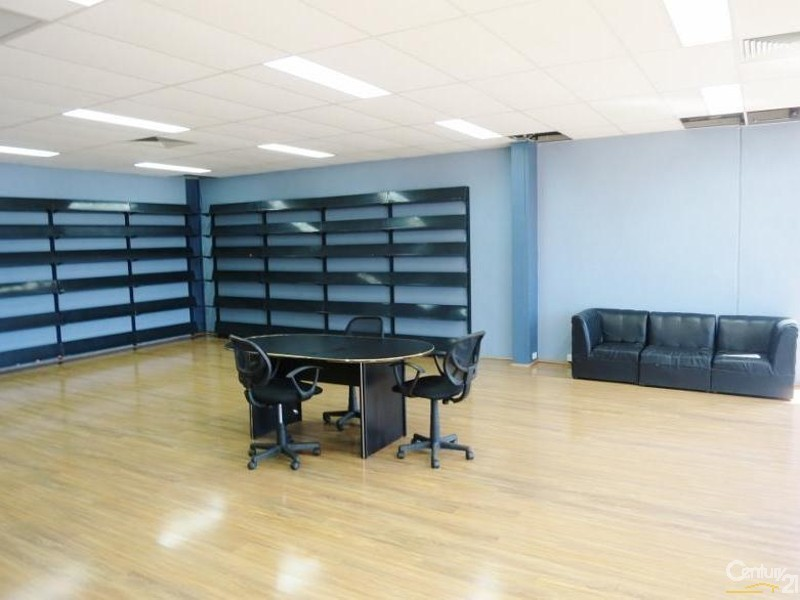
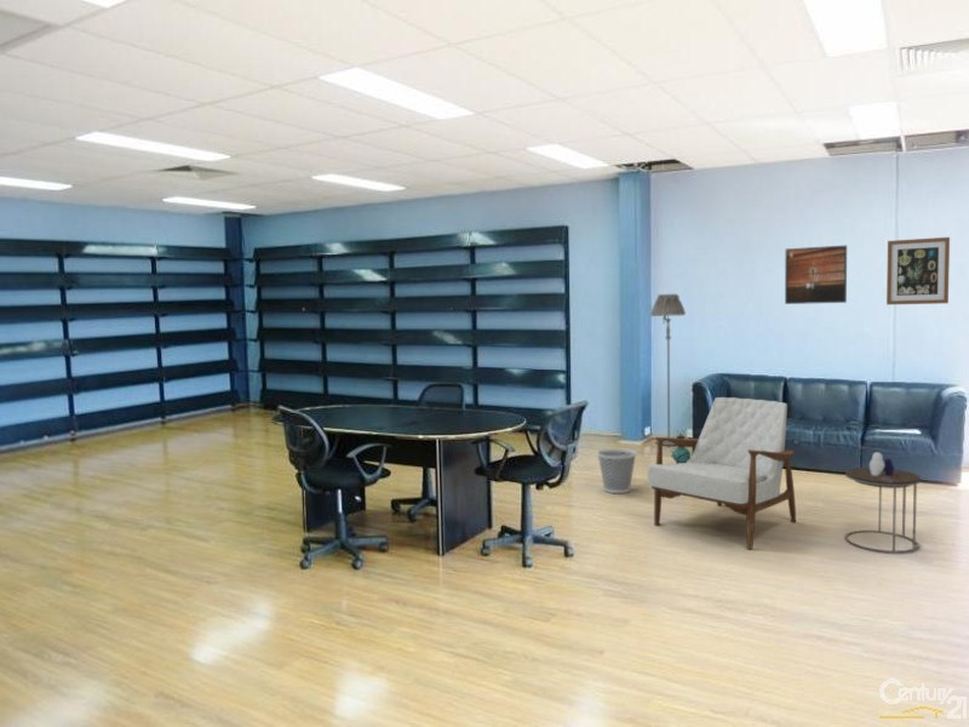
+ lantern (681, 448)
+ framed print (815, 275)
+ wall art (917, 271)
+ floor lamp (667, 368)
+ wastebasket (617, 471)
+ armchair (726, 465)
+ side table (879, 497)
